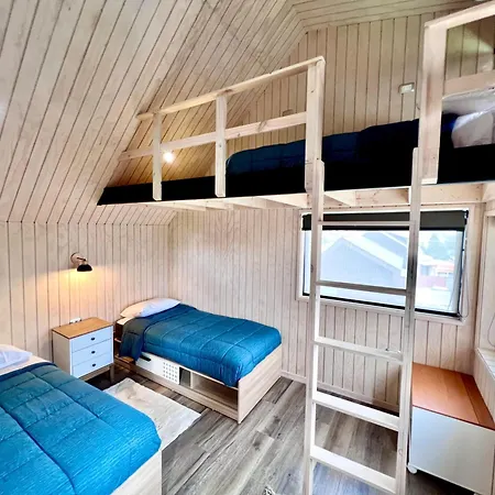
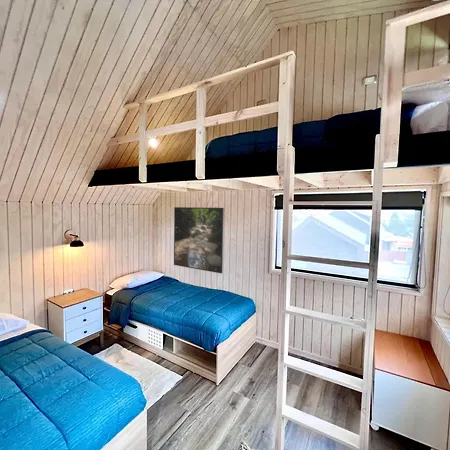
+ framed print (197, 238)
